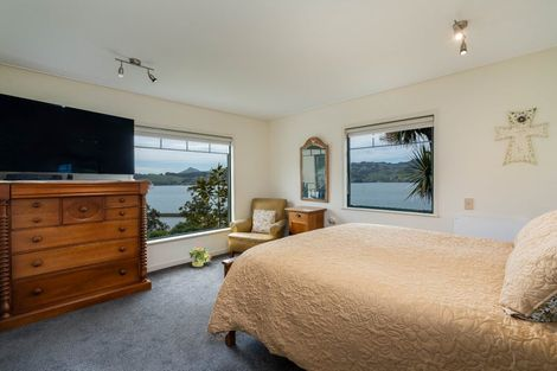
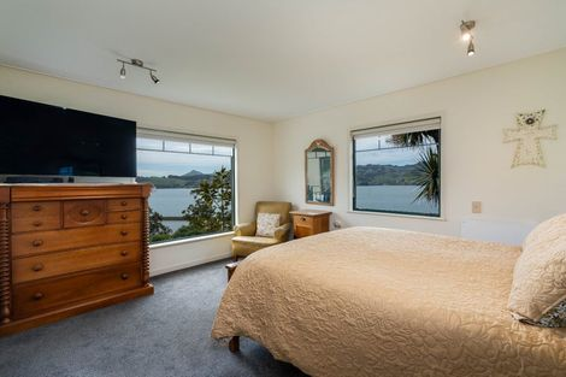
- potted plant (200, 254)
